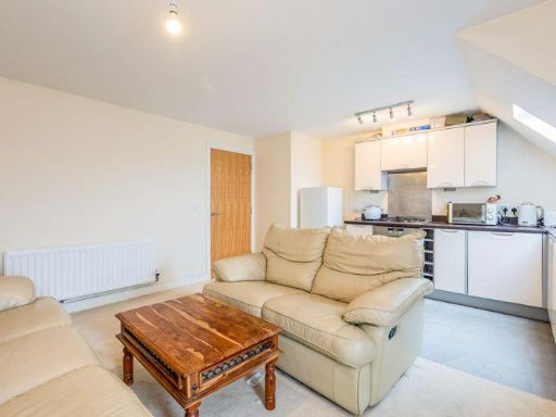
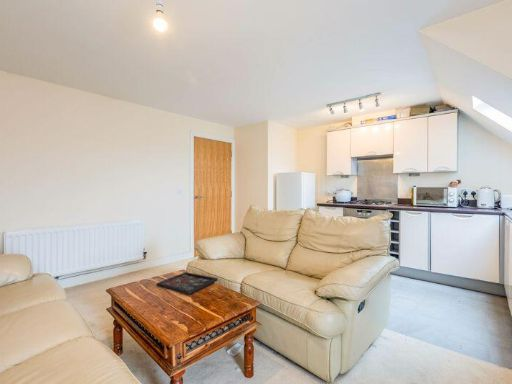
+ decorative tray (187, 282)
